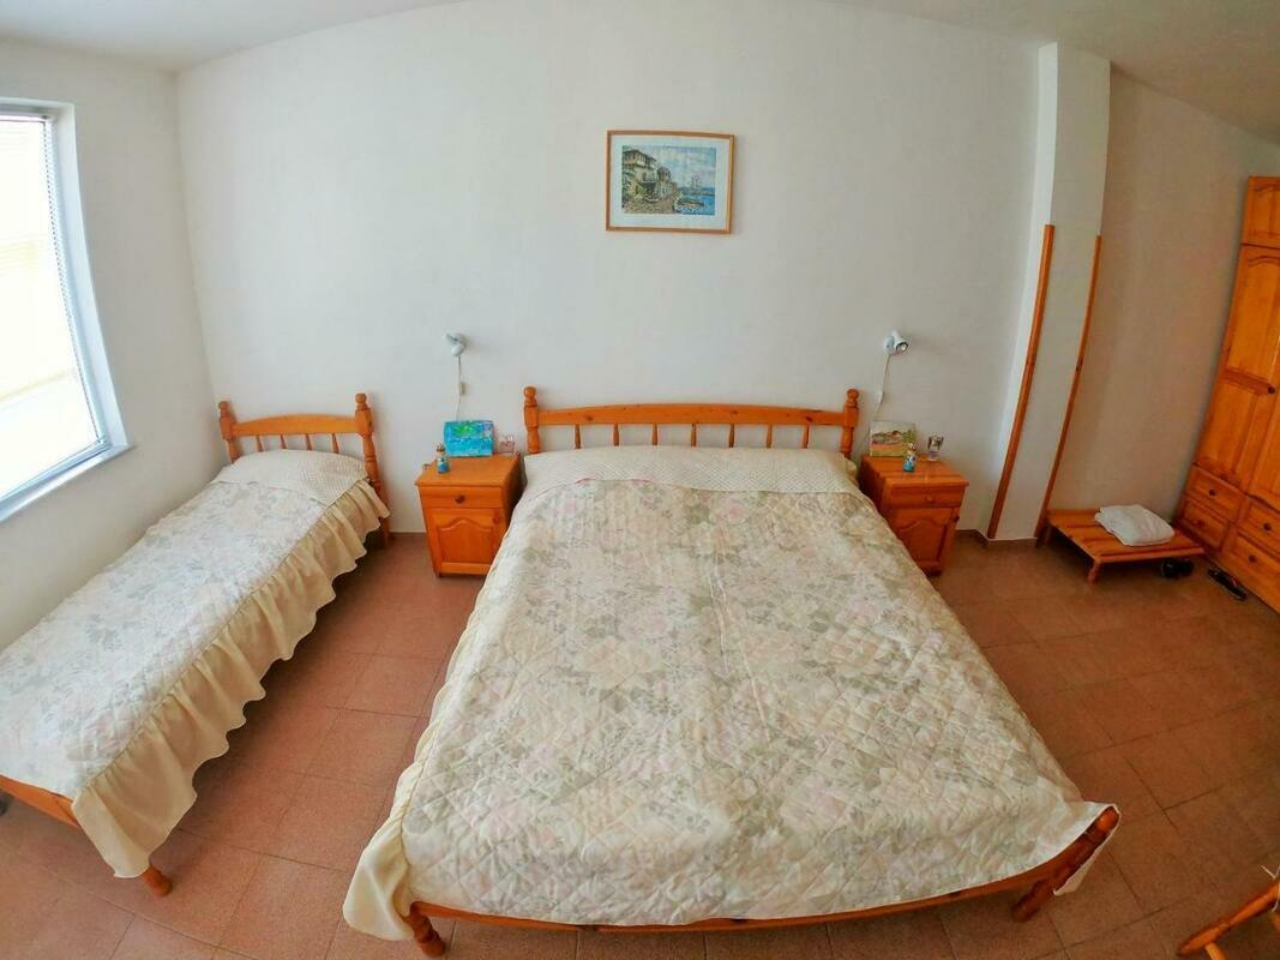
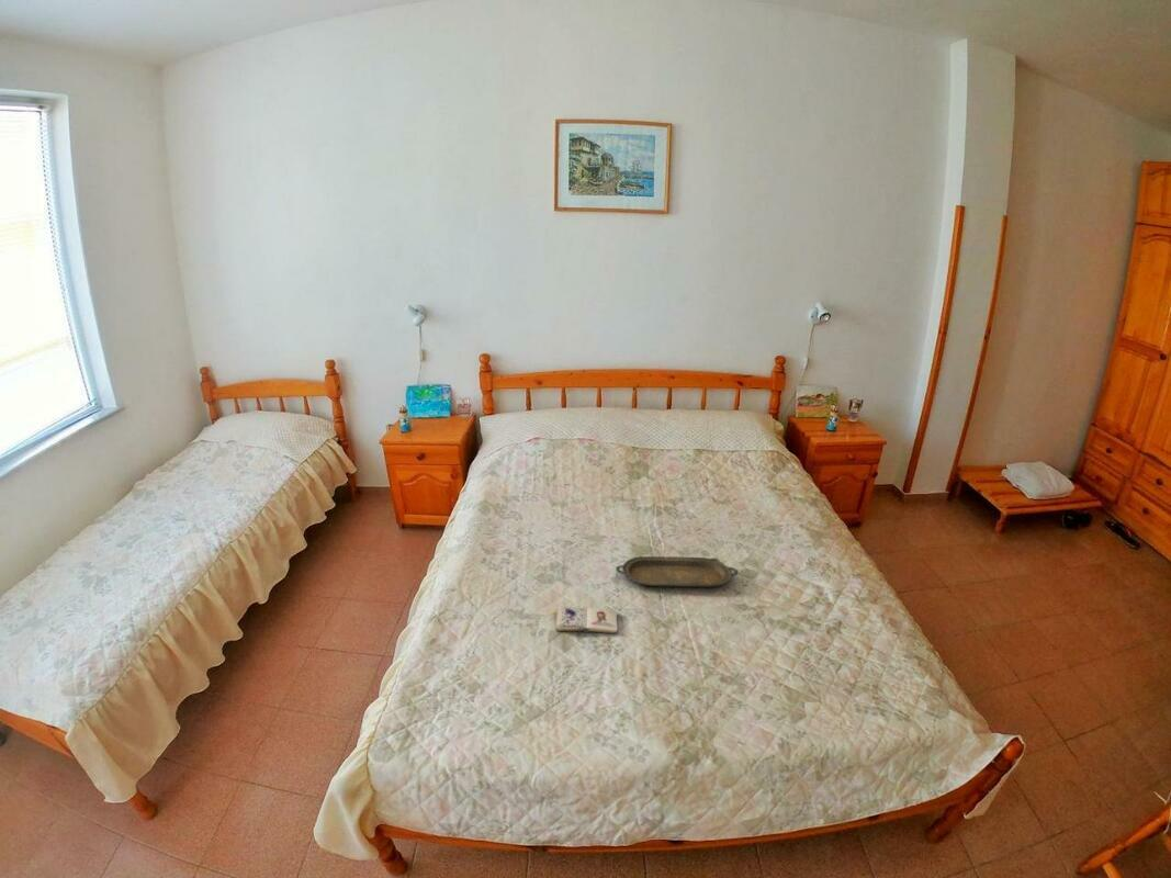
+ paperback book (582, 619)
+ serving tray (676, 573)
